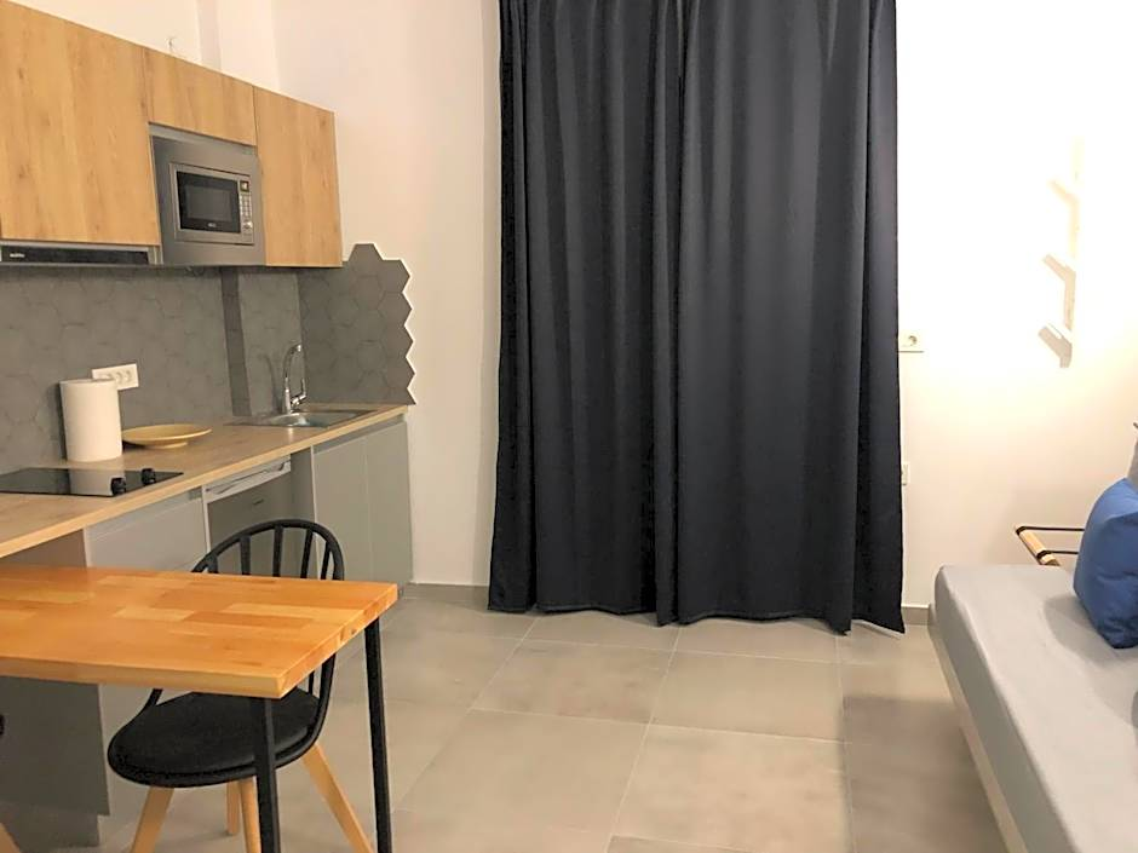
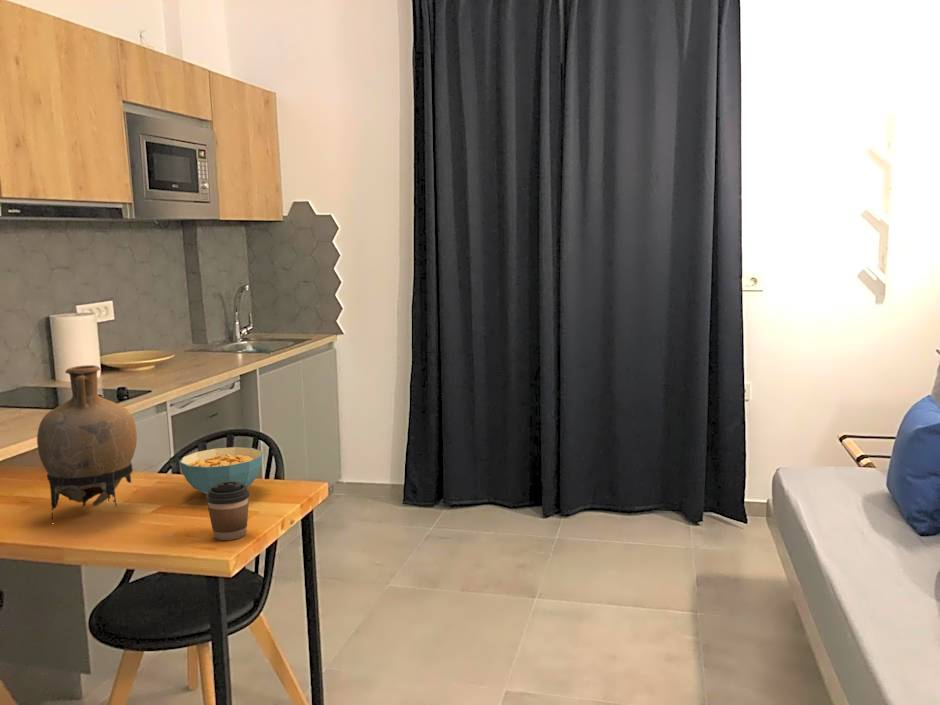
+ coffee cup (228, 508)
+ vase (88, 440)
+ cereal bowl (223, 475)
